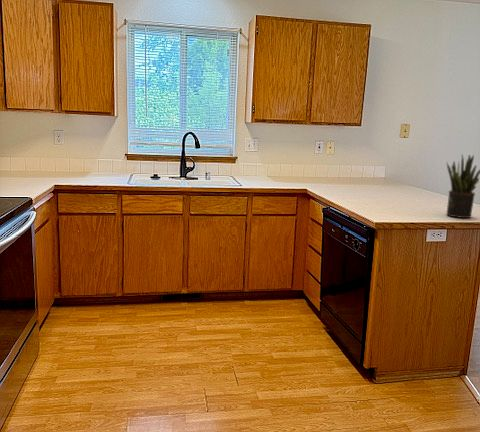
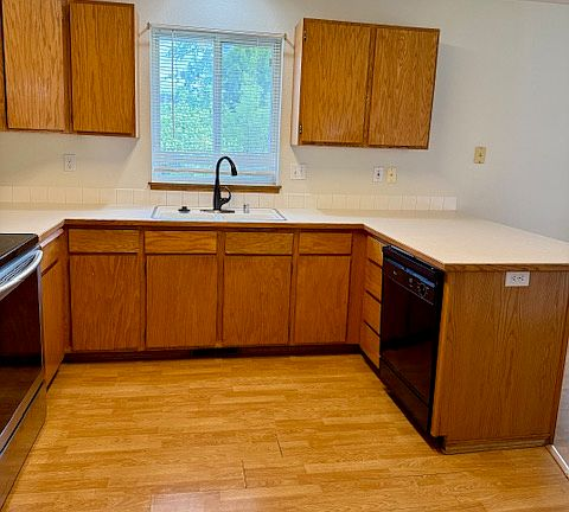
- potted plant (460, 185)
